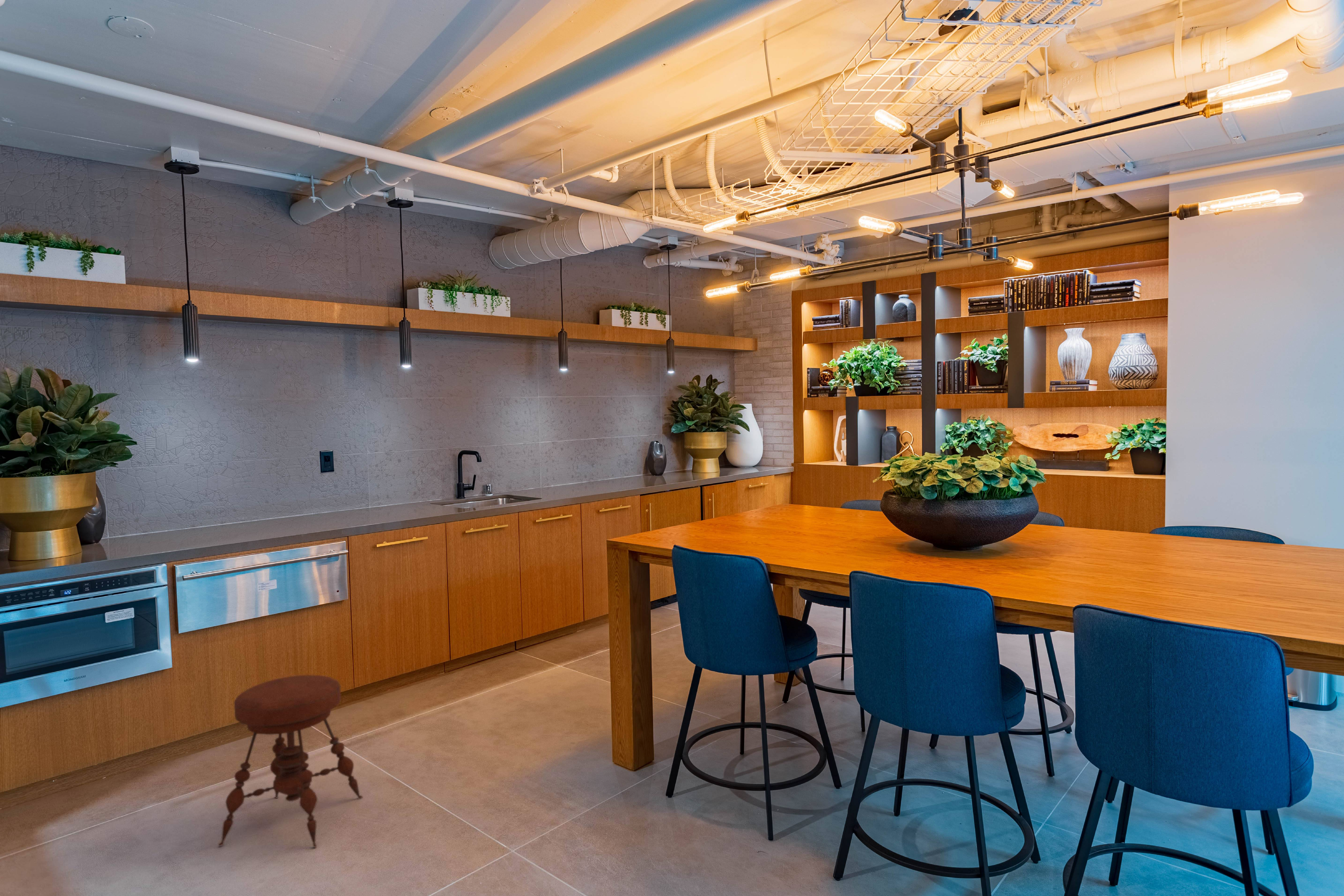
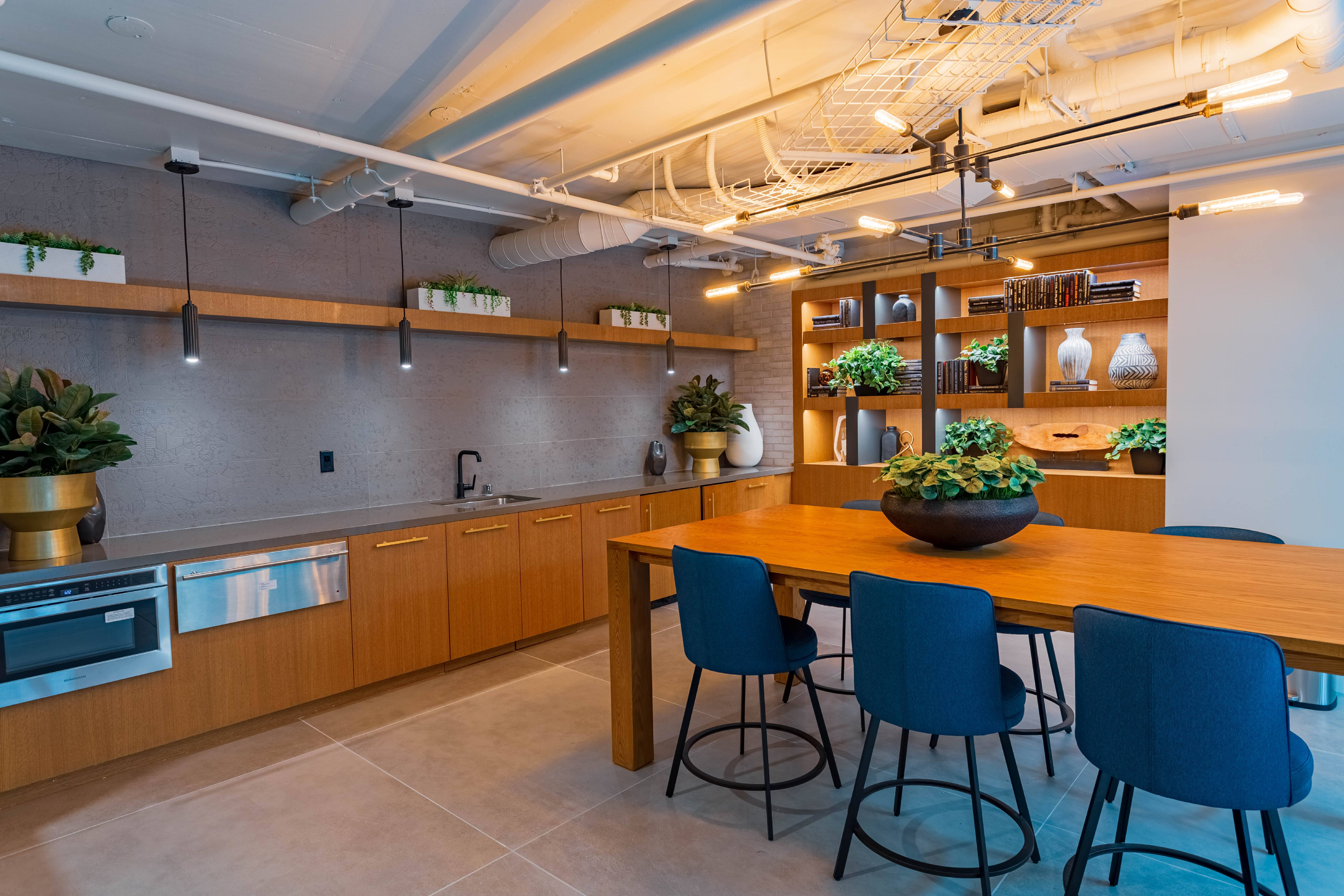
- stool (291, 753)
